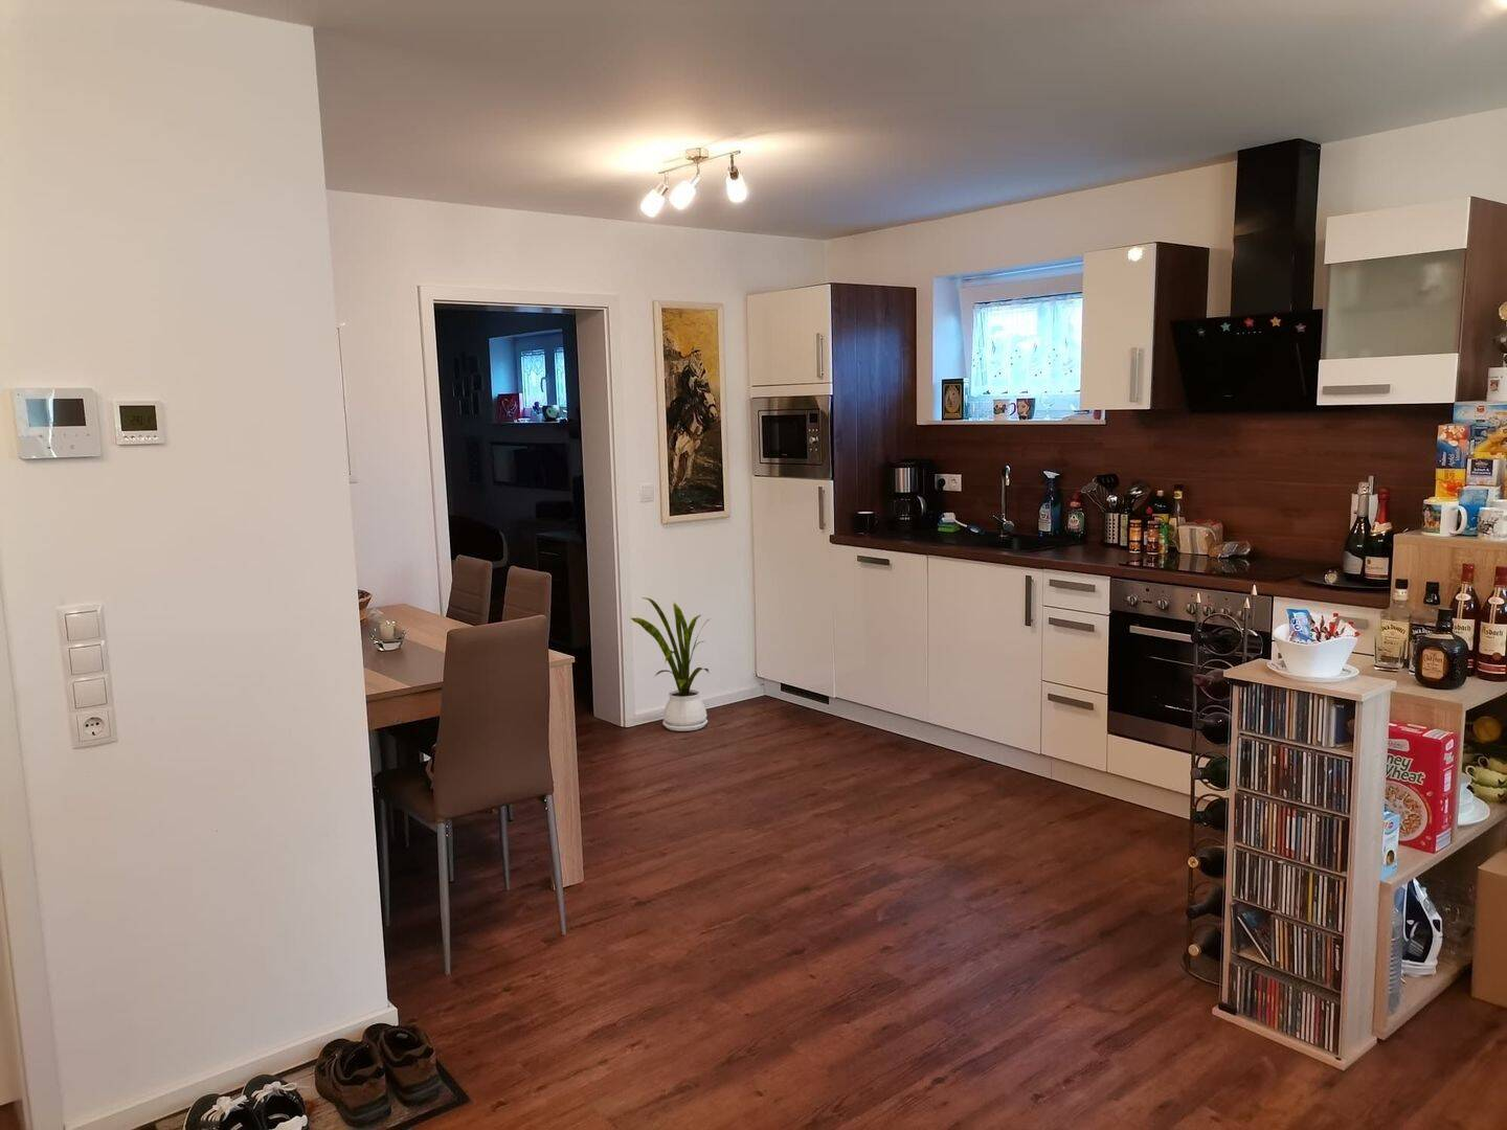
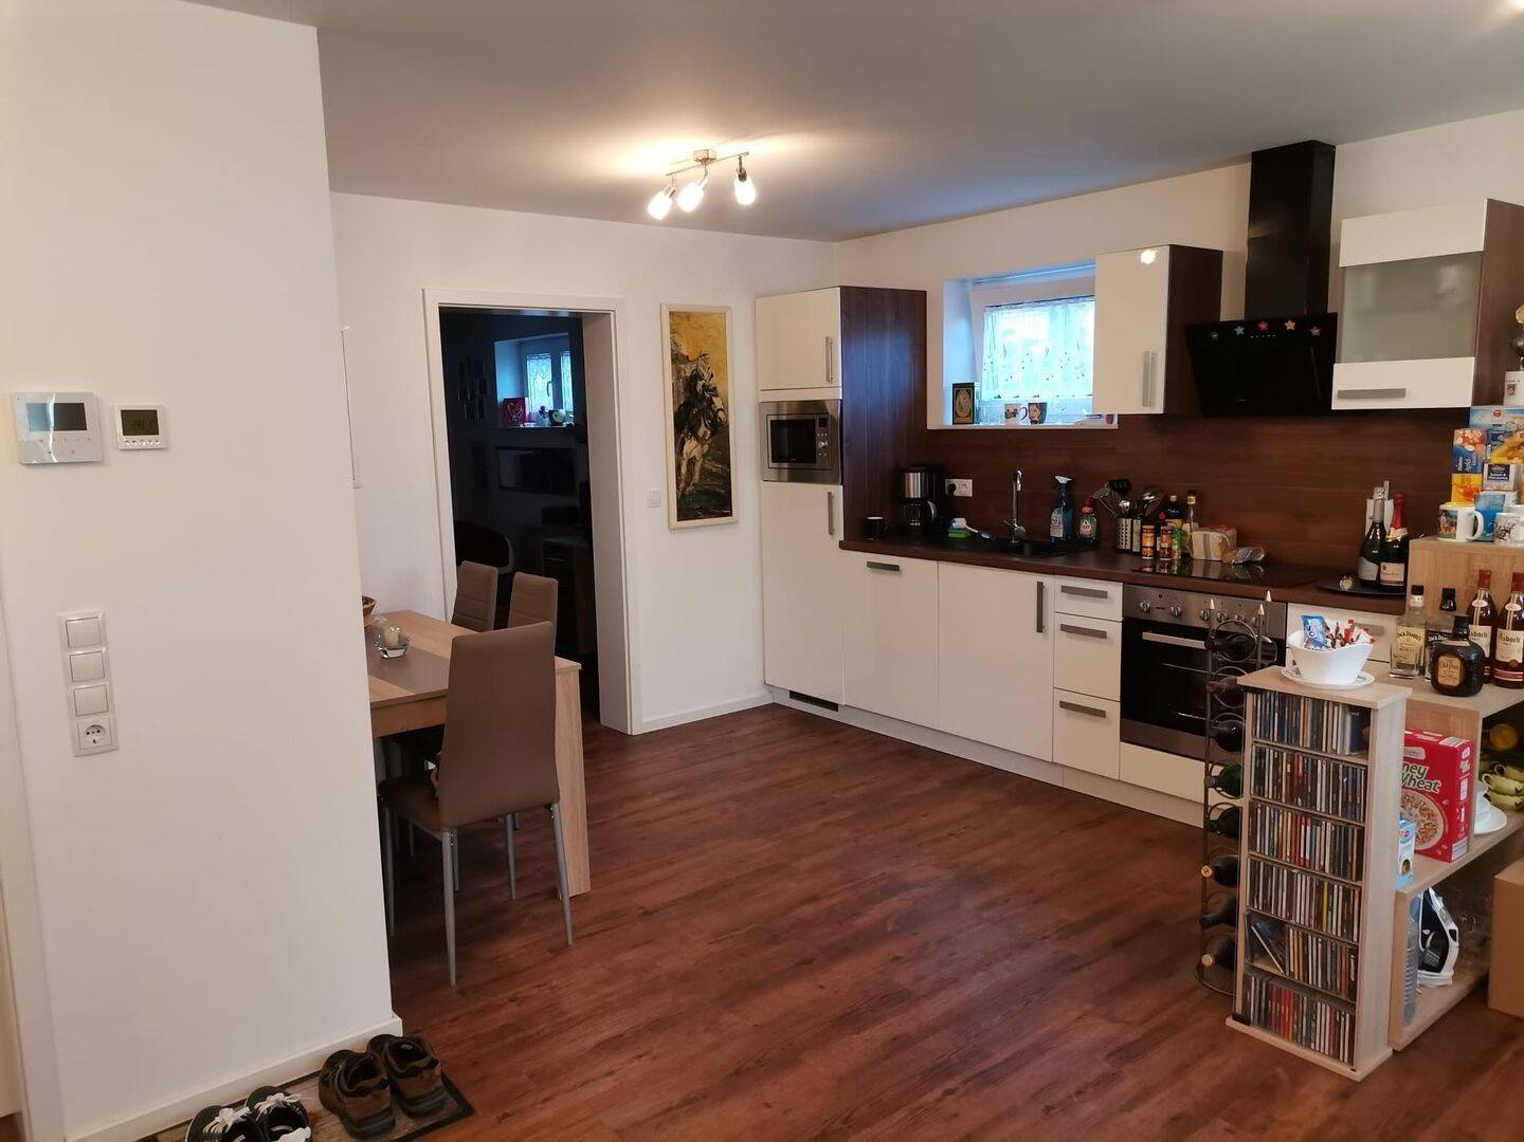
- house plant (678, 659)
